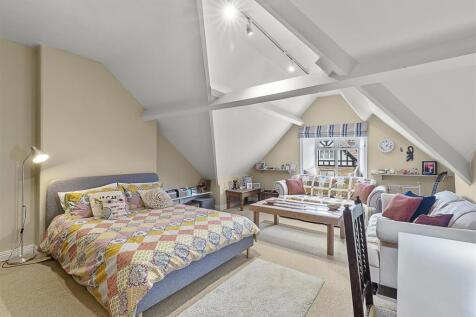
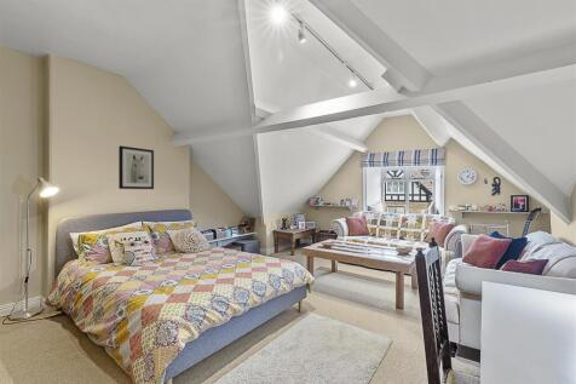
+ wall art (137, 168)
